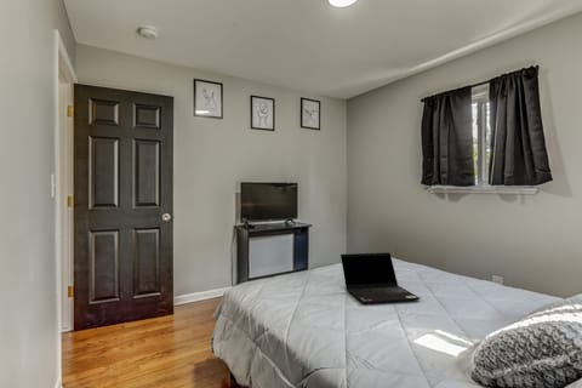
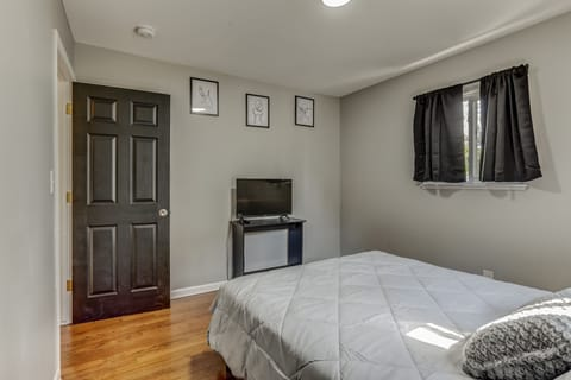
- laptop computer (377, 275)
